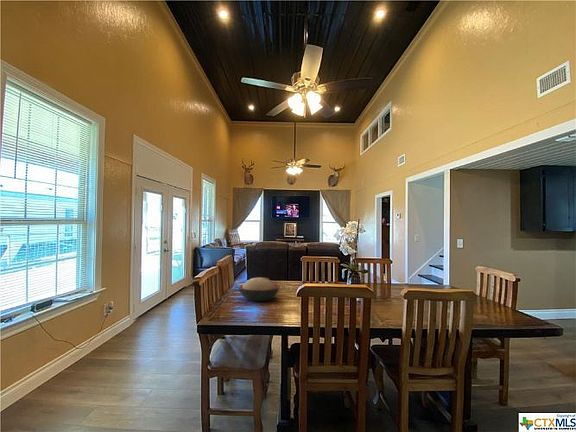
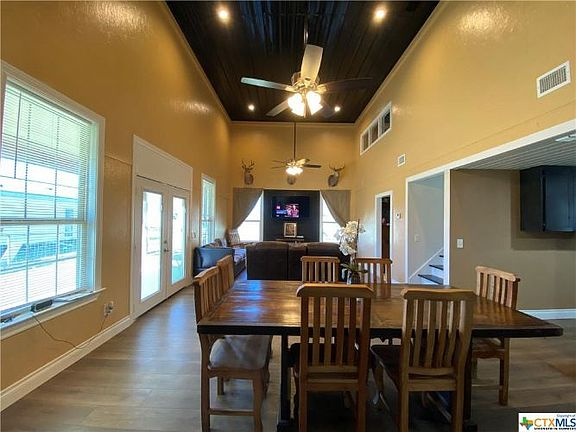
- decorative bowl (259, 287)
